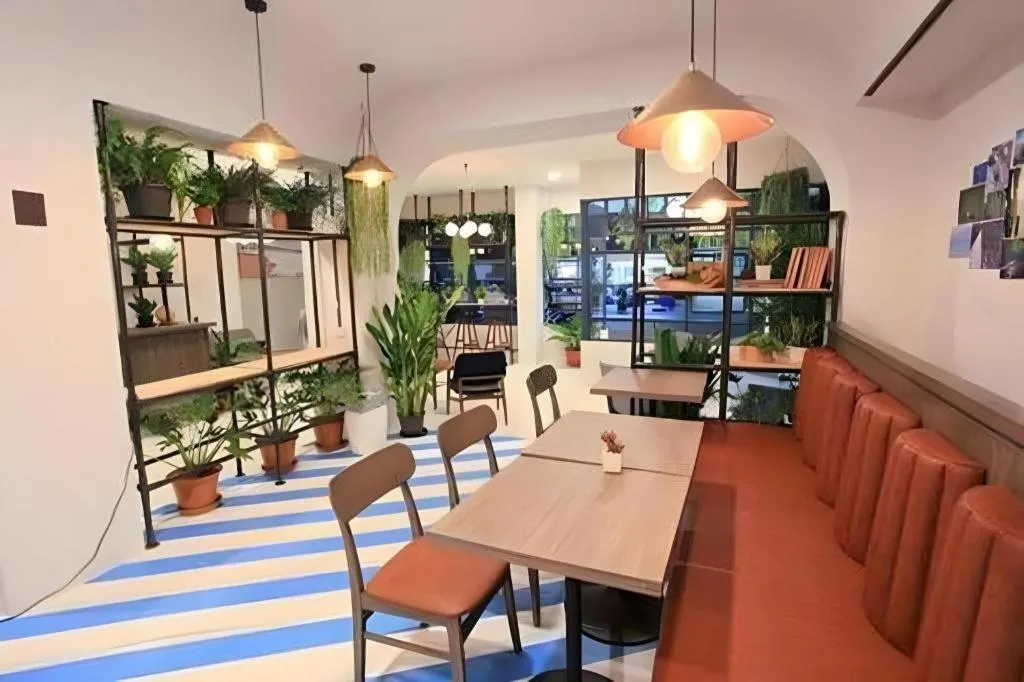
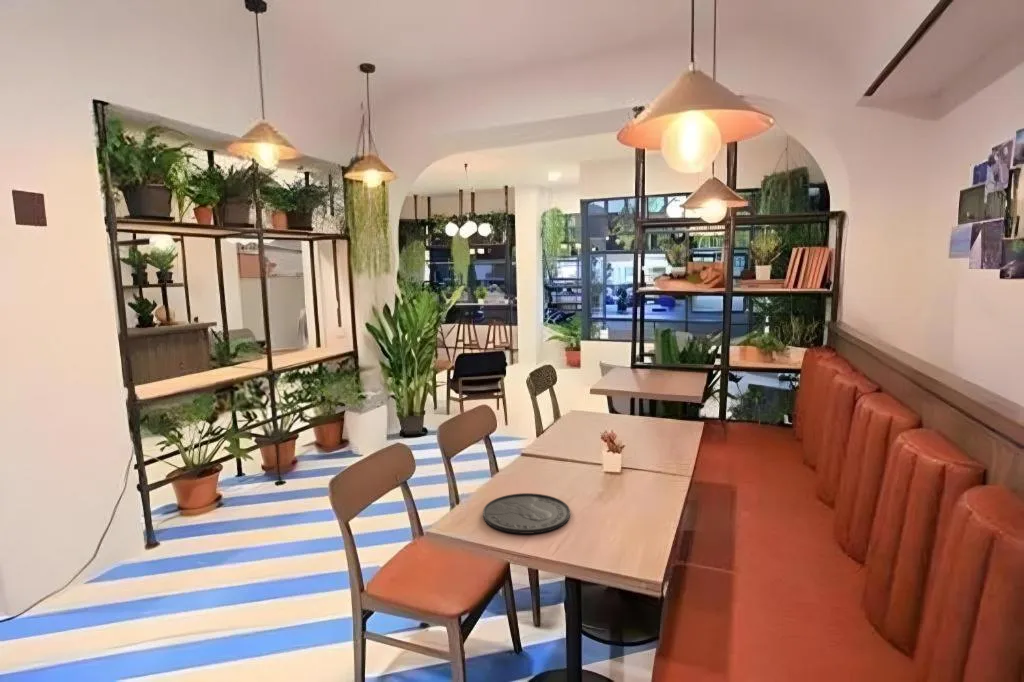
+ plate (526, 511)
